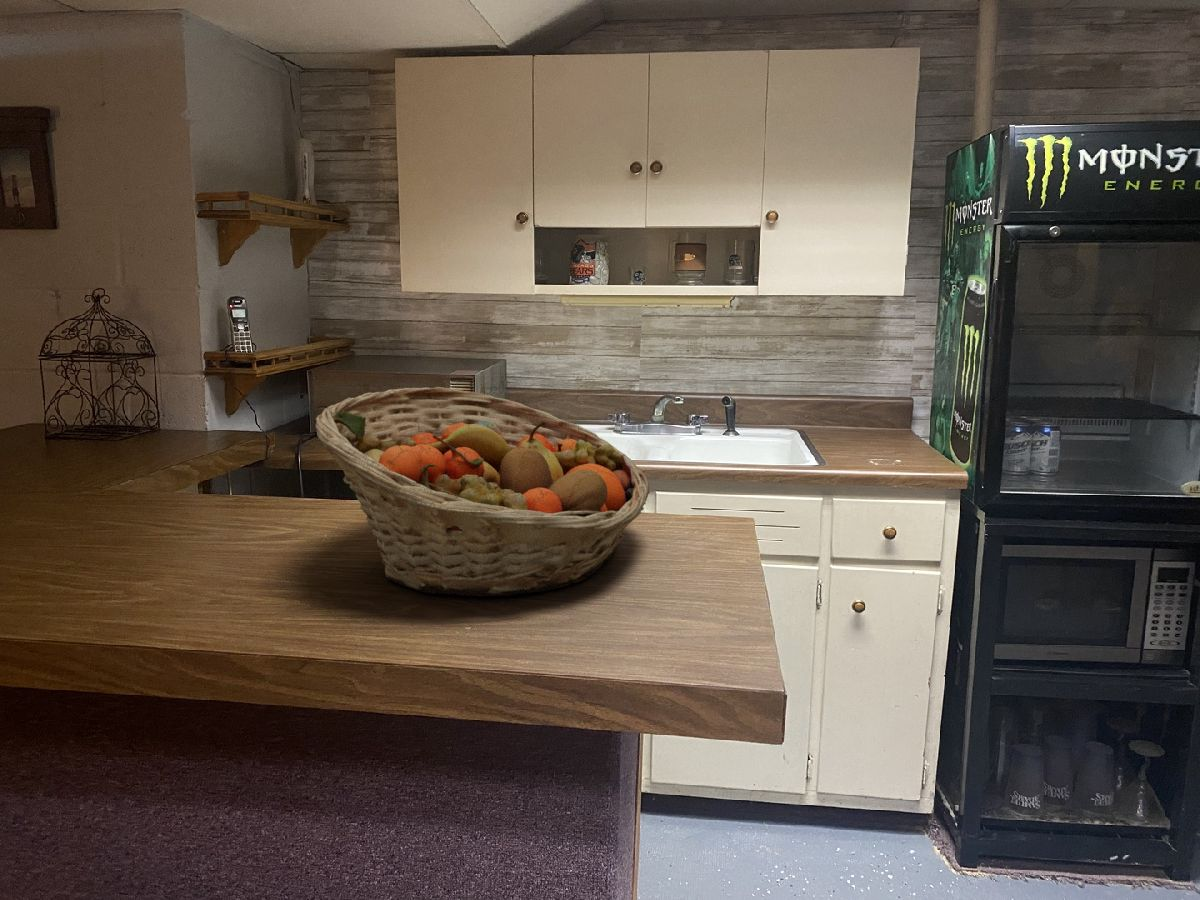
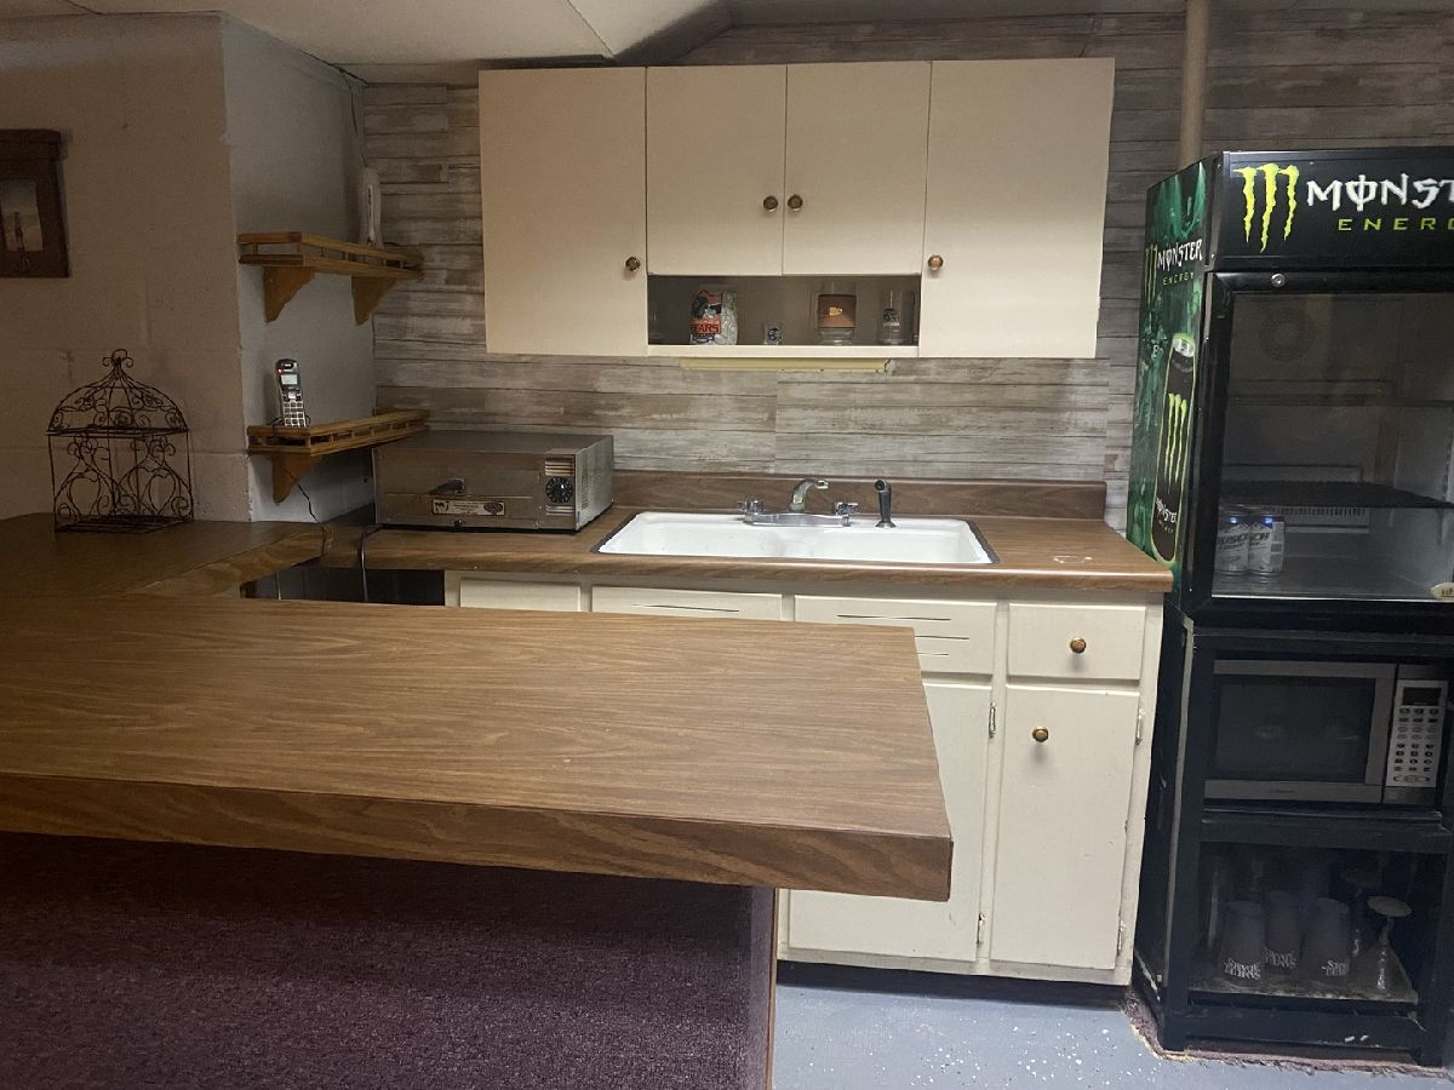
- fruit basket (493, 477)
